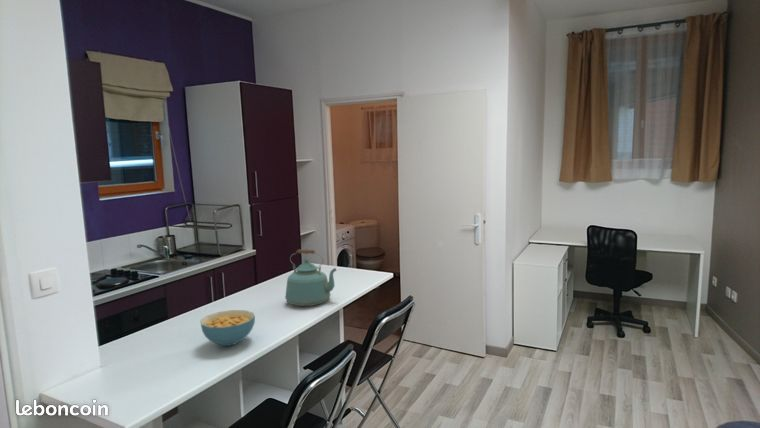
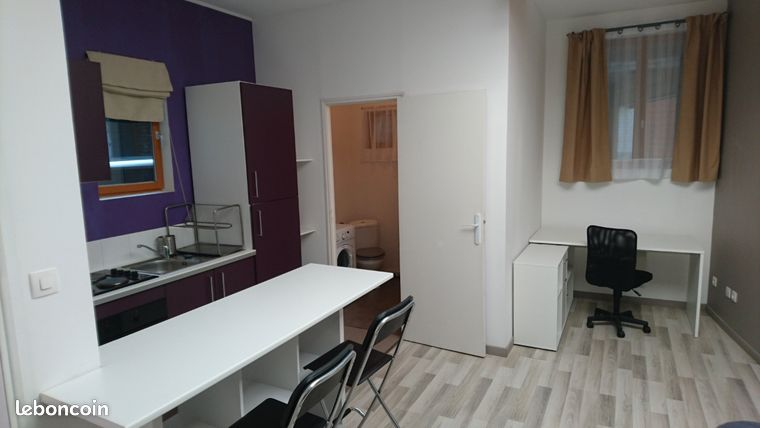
- kettle (311, 275)
- cereal bowl (228, 330)
